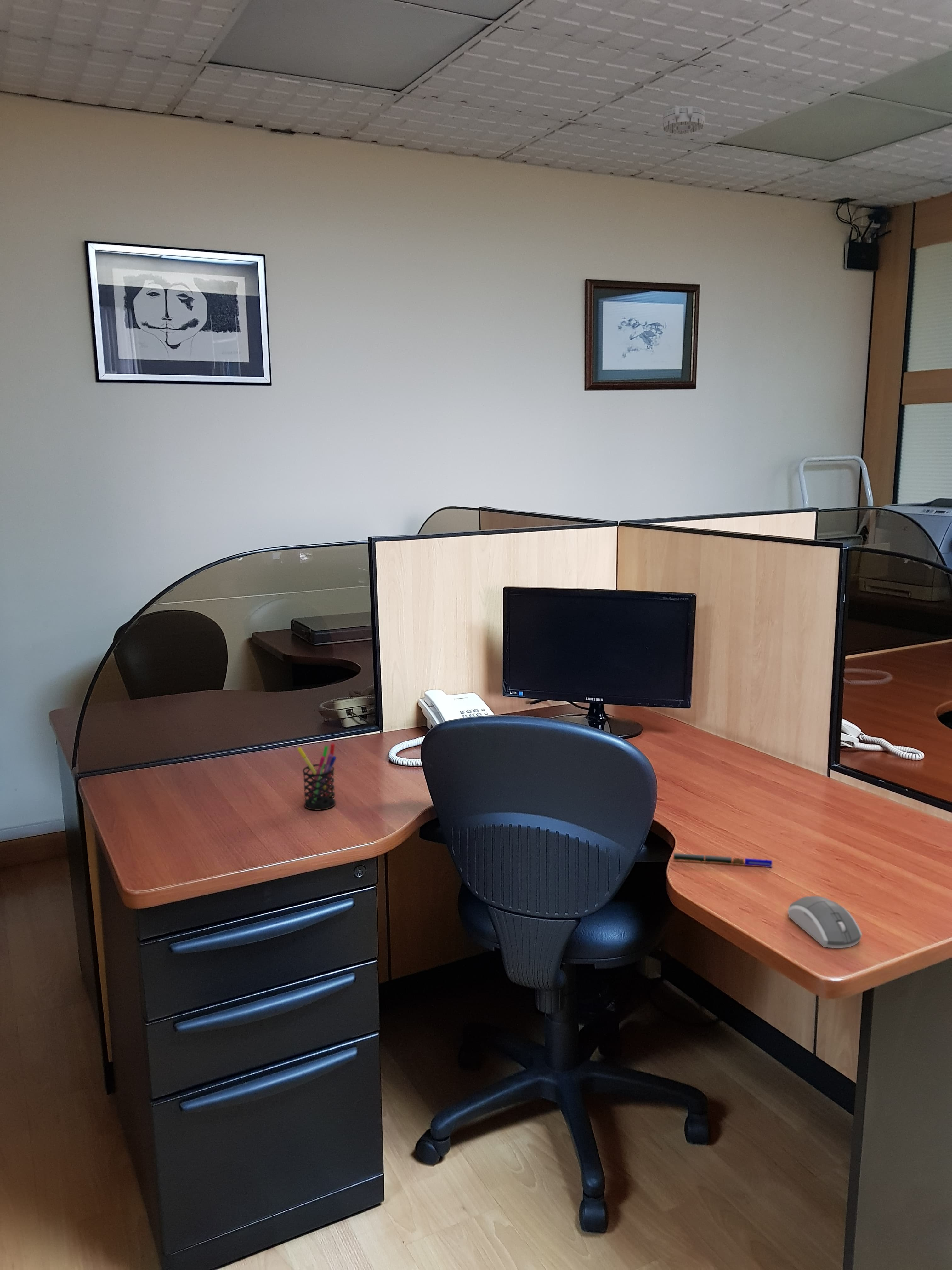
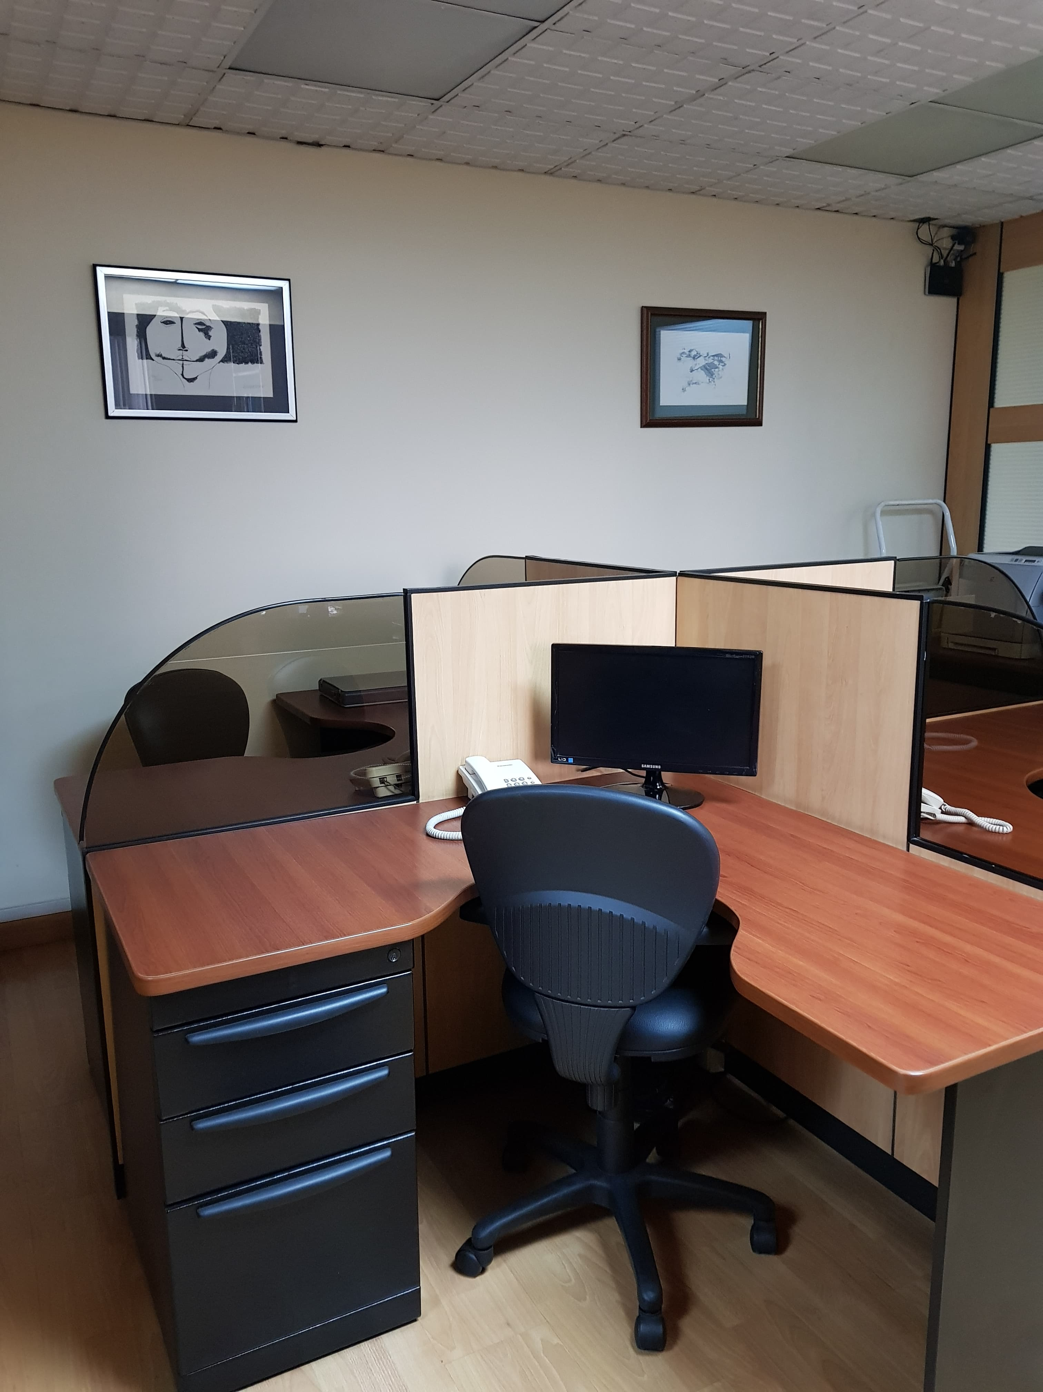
- computer mouse (822, 914)
- pen (722, 860)
- pen holder (322, 773)
- smoke detector (683, 119)
